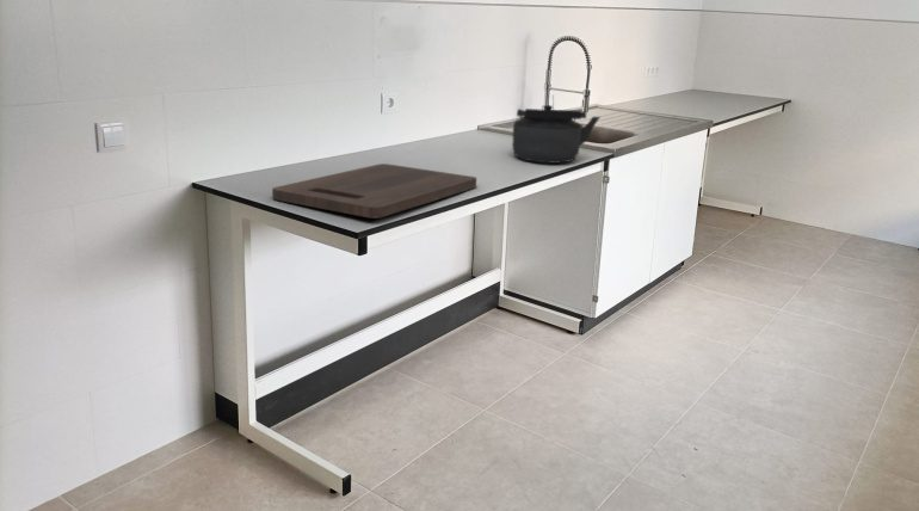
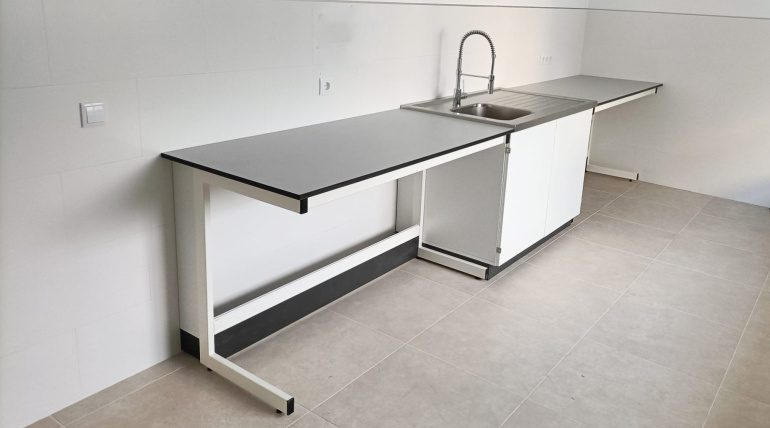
- kettle (549, 131)
- cutting board (380, 187)
